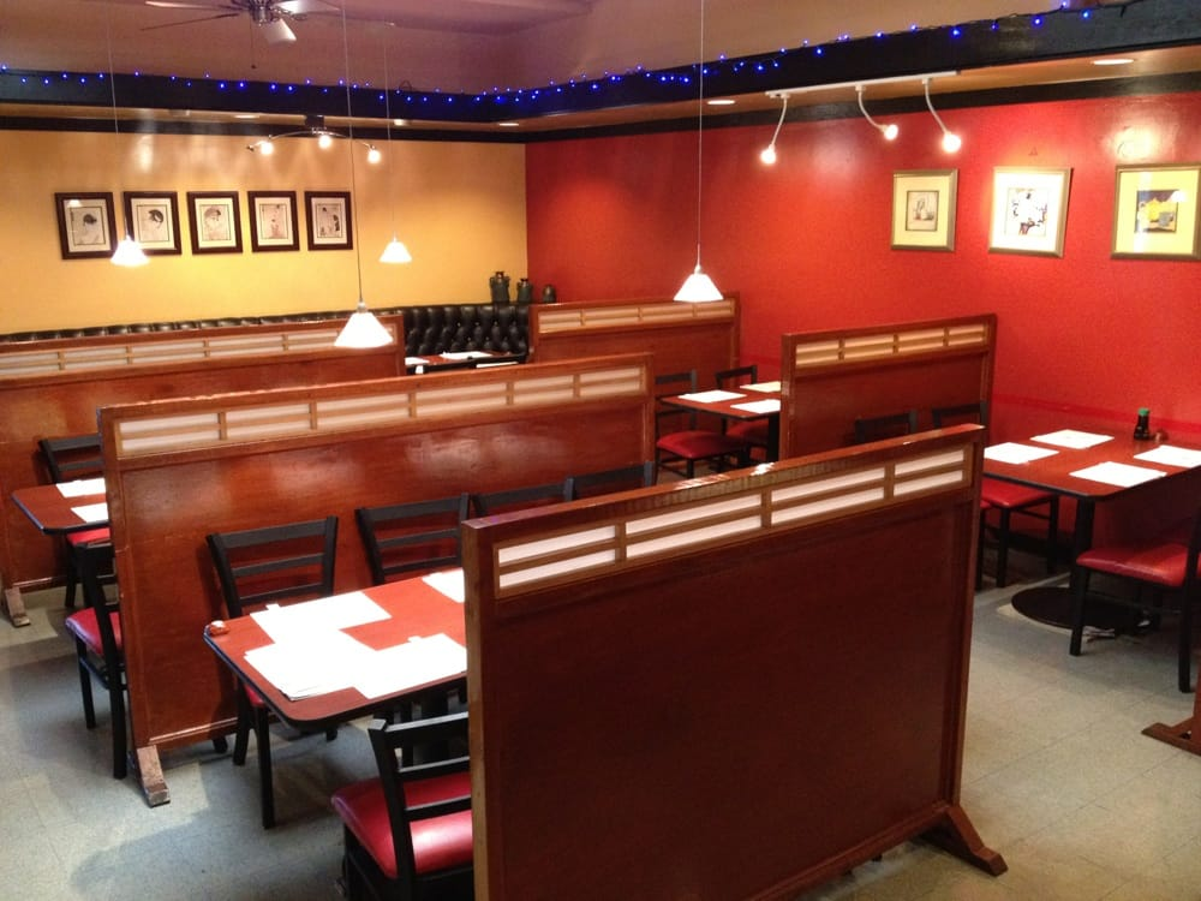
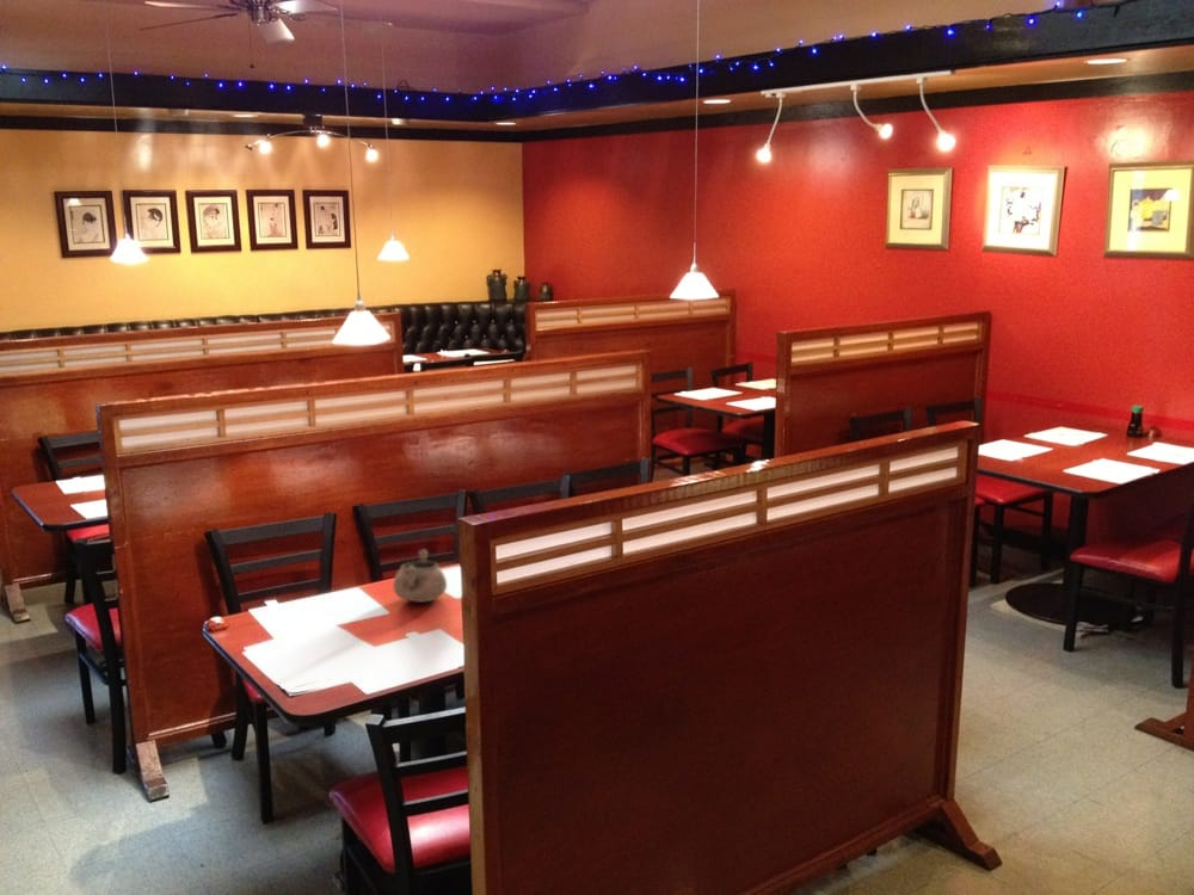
+ decorative bowl (419, 578)
